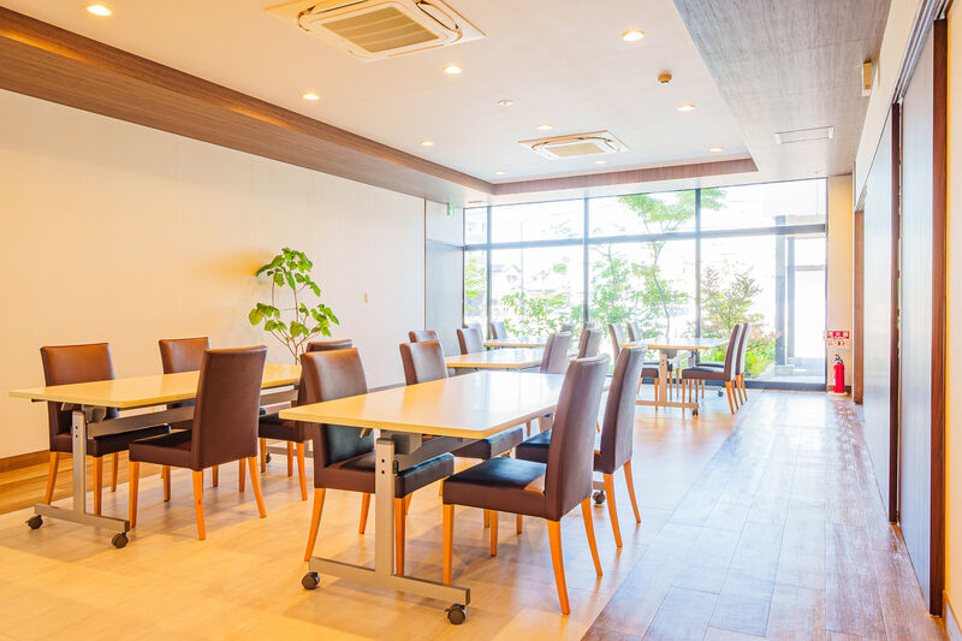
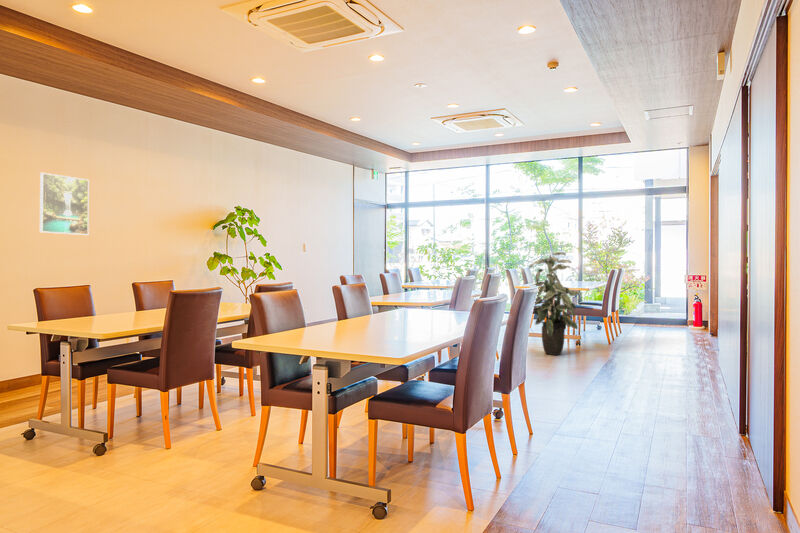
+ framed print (65, 205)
+ indoor plant (554, 303)
